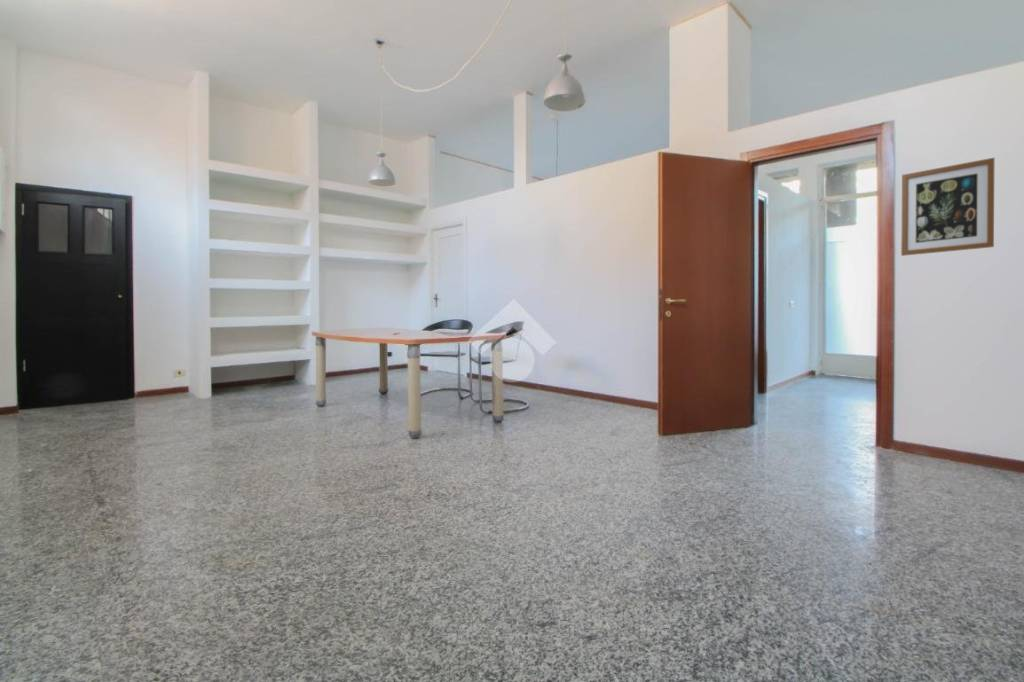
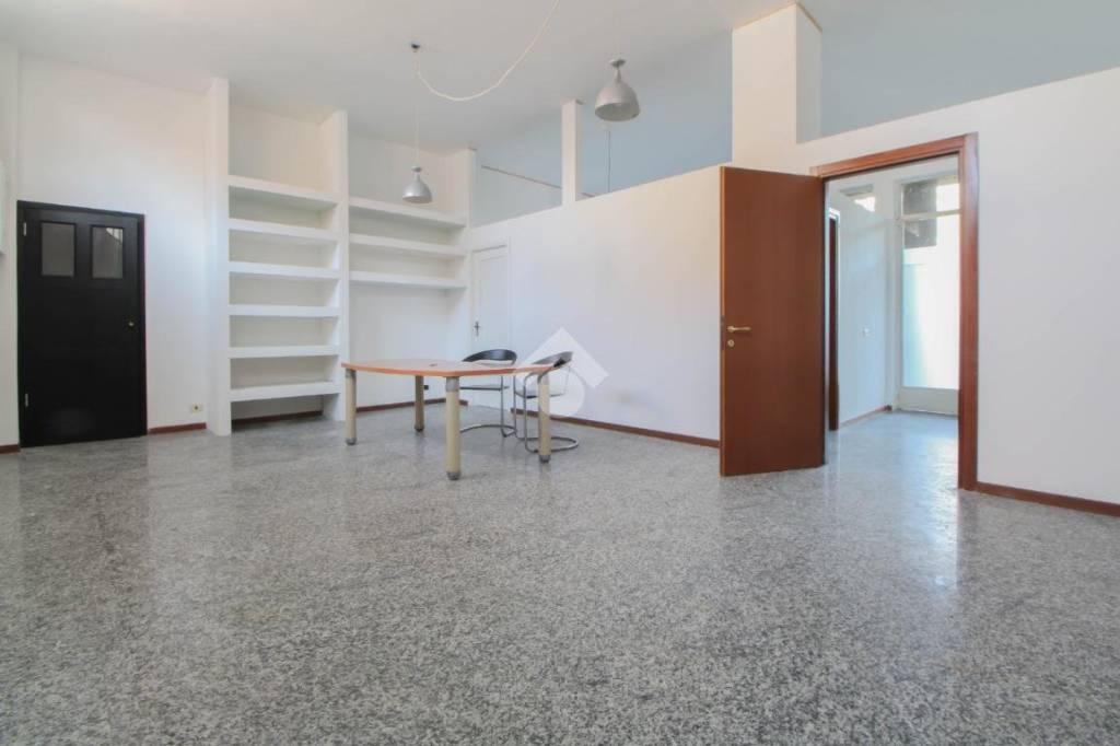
- wall art (945, 209)
